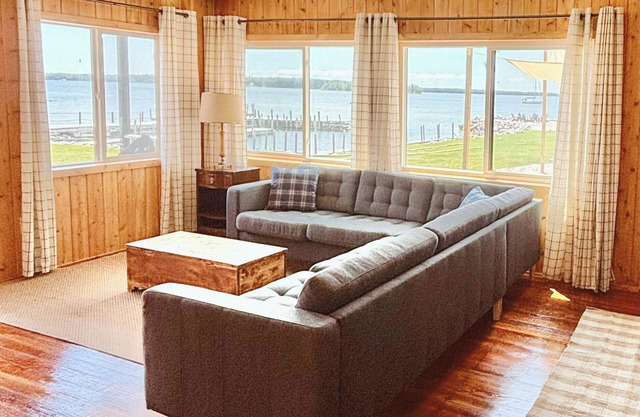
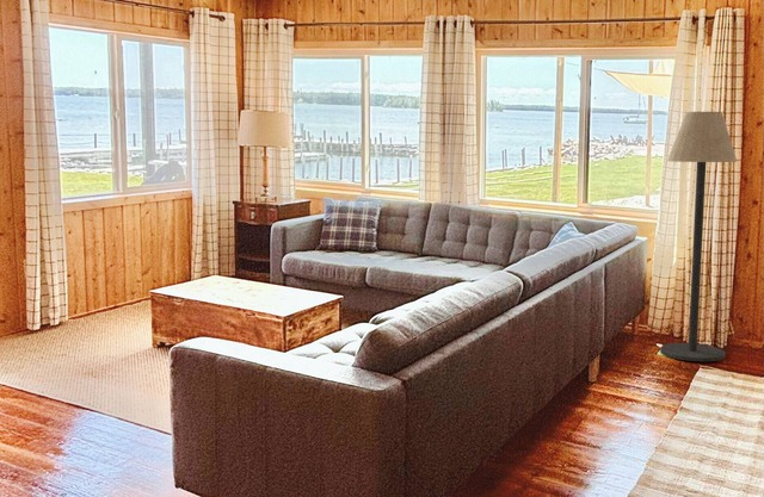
+ floor lamp (697, 235)
